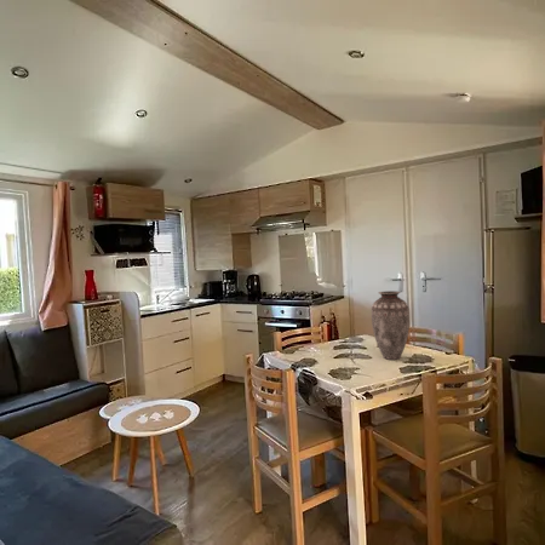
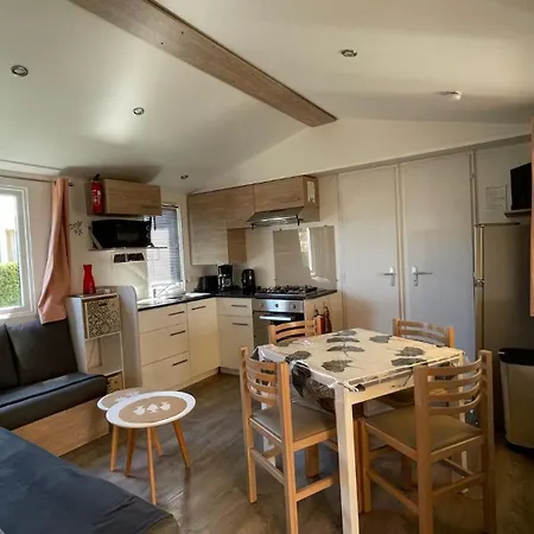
- vase (390, 325)
